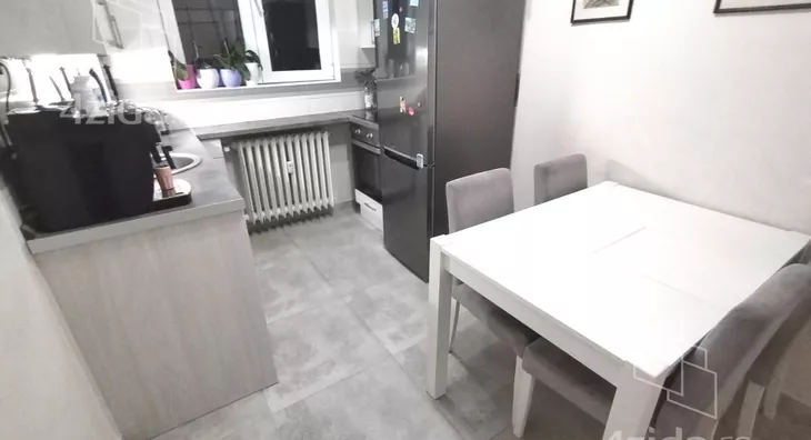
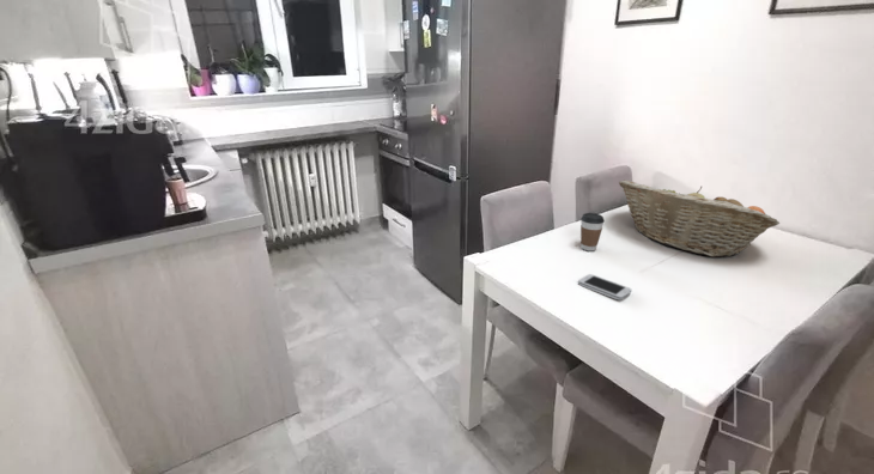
+ fruit basket (687, 211)
+ smartphone (603, 286)
+ coffee cup (590, 231)
